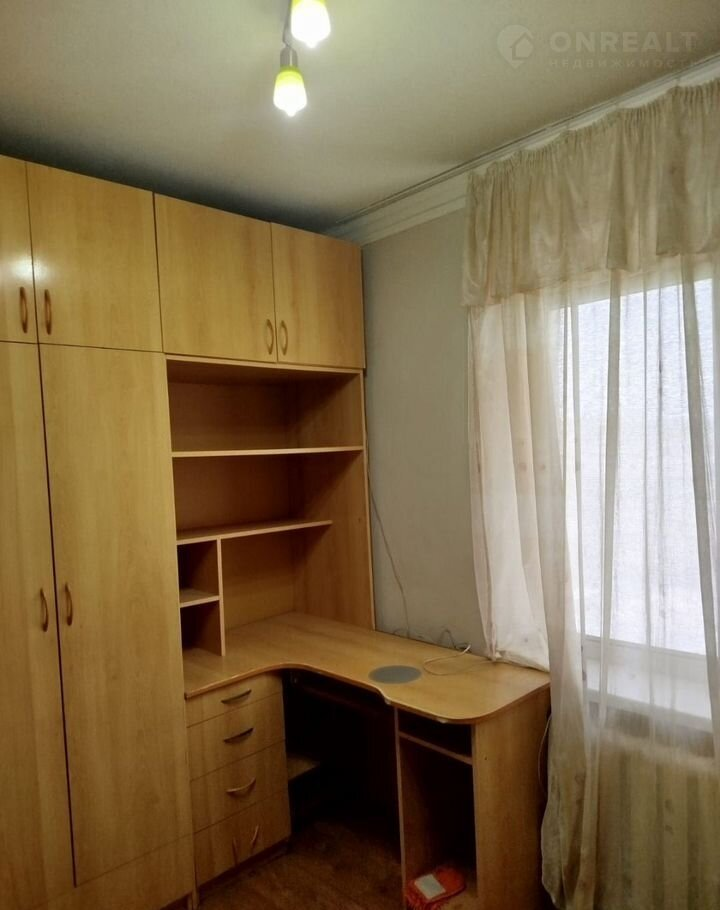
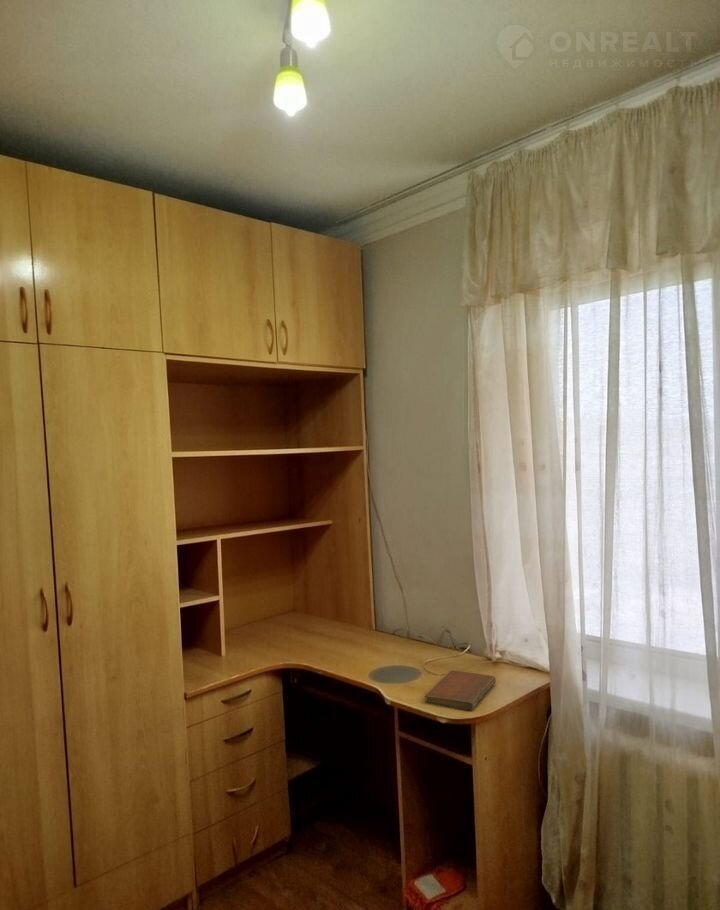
+ notebook (461, 689)
